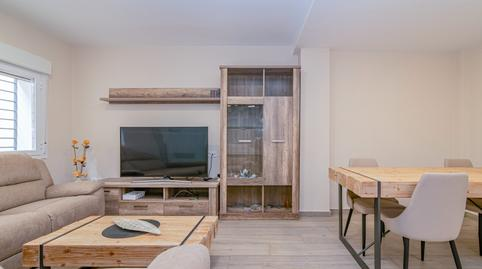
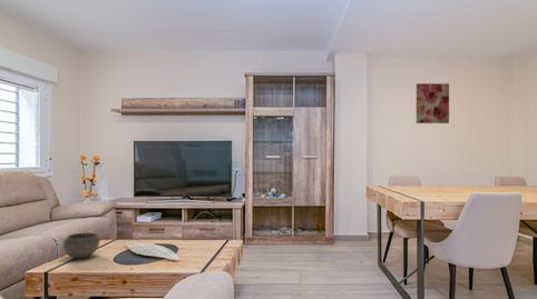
+ wall art (432, 103)
+ bowl (81, 246)
